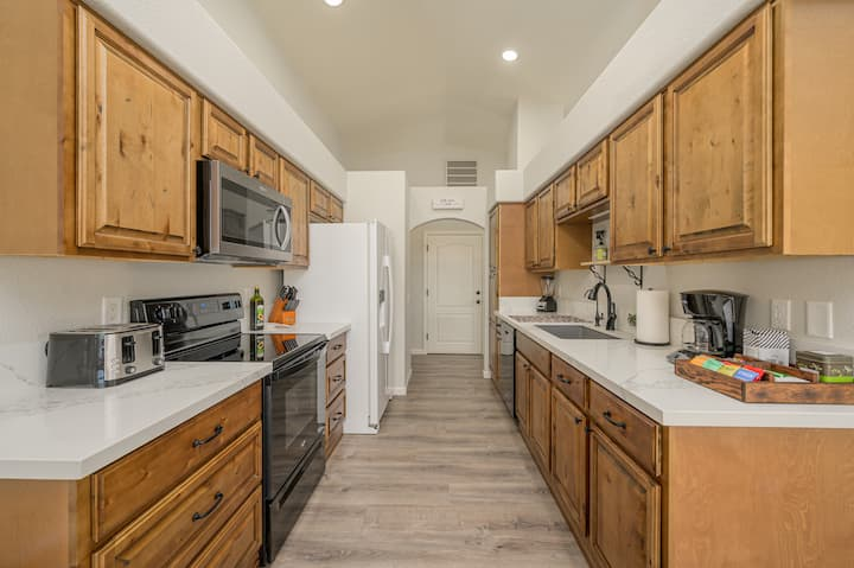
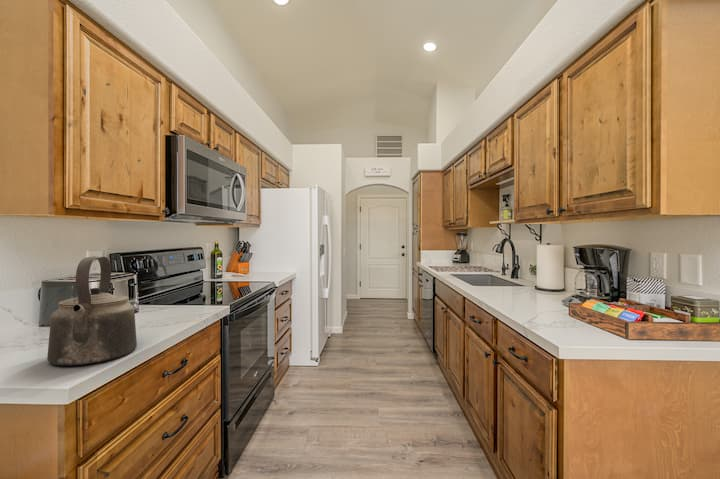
+ kettle (92, 306)
